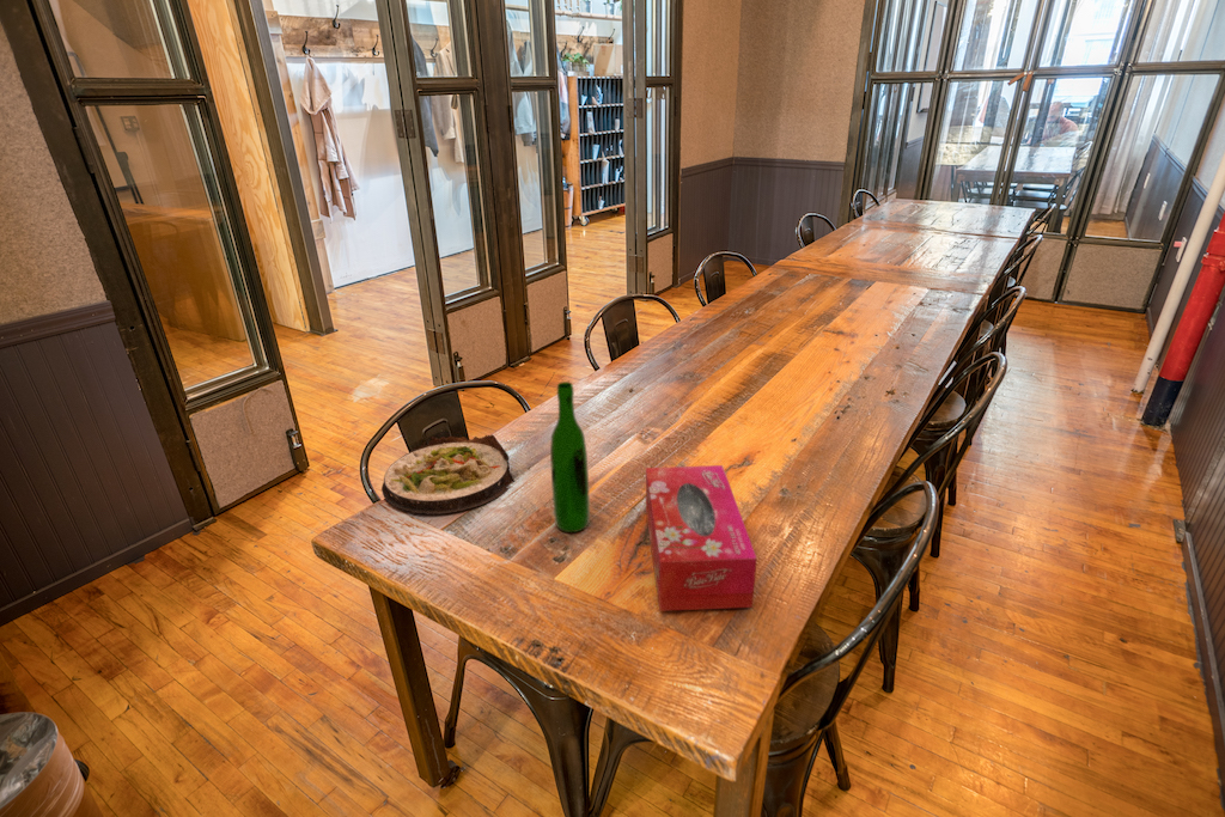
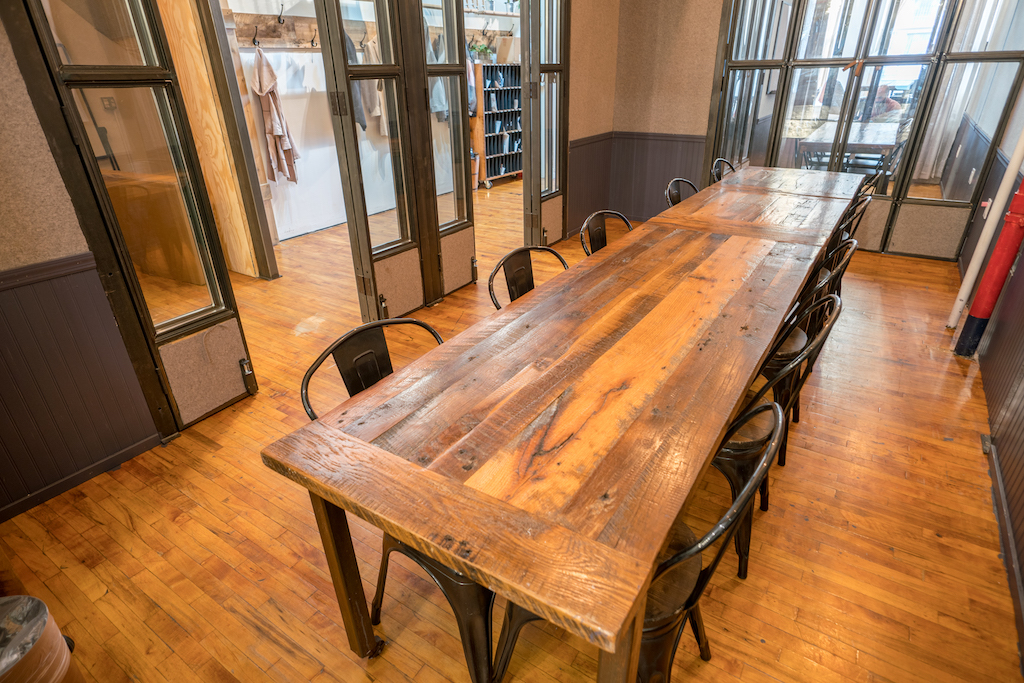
- wine bottle (568, 457)
- tissue box (694, 531)
- salad plate (444, 469)
